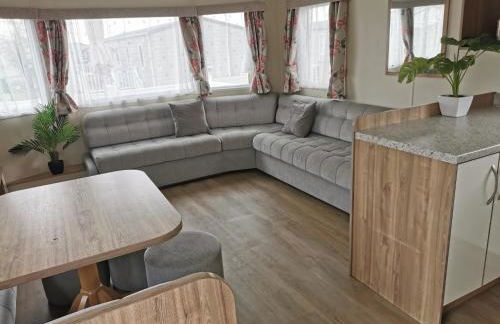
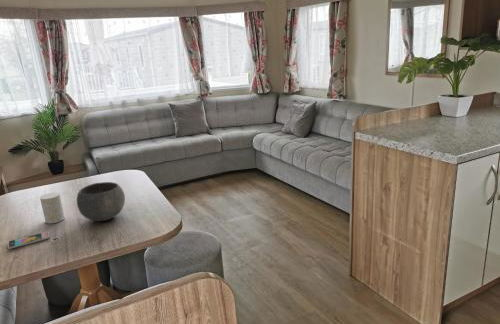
+ cup (52, 207)
+ bowl (101, 203)
+ smartphone (29, 239)
